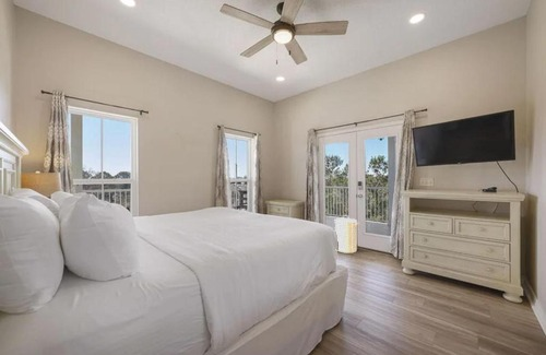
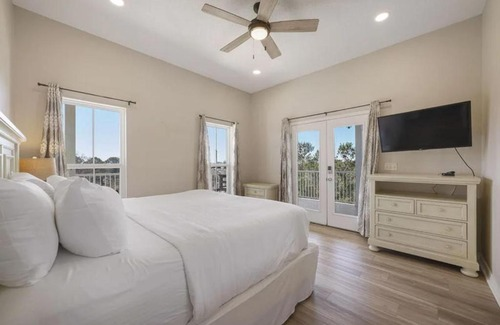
- laundry hamper (345, 232)
